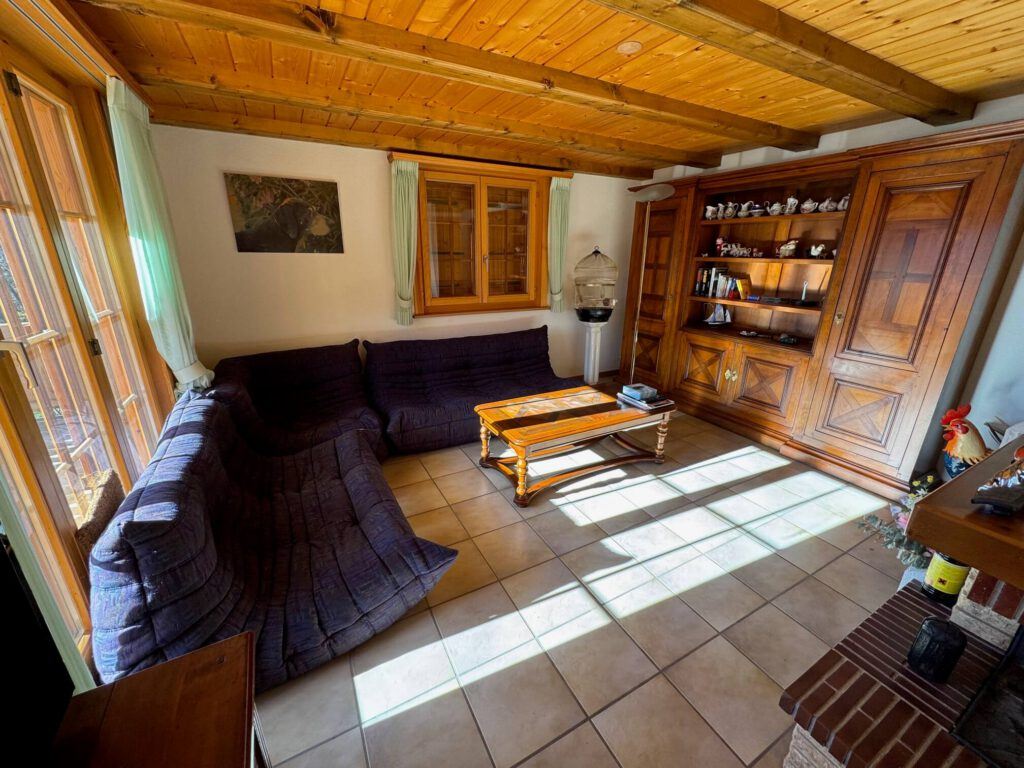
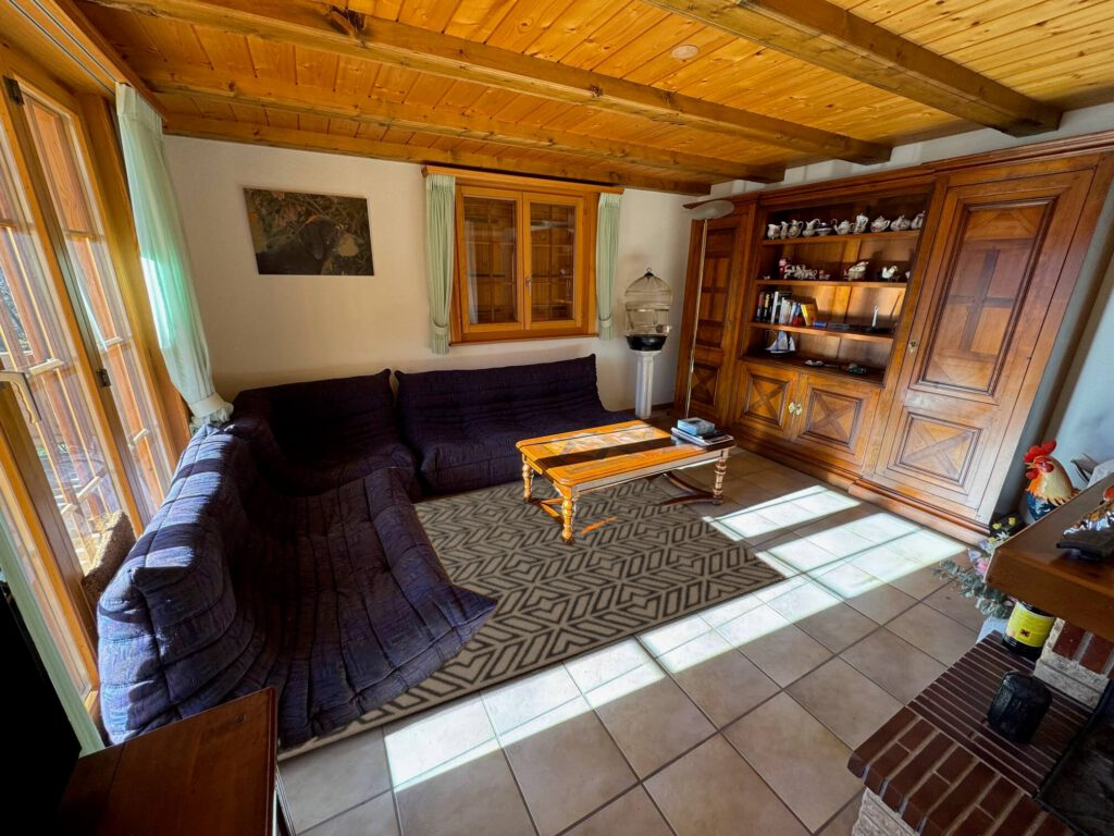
+ rug (512, 552)
